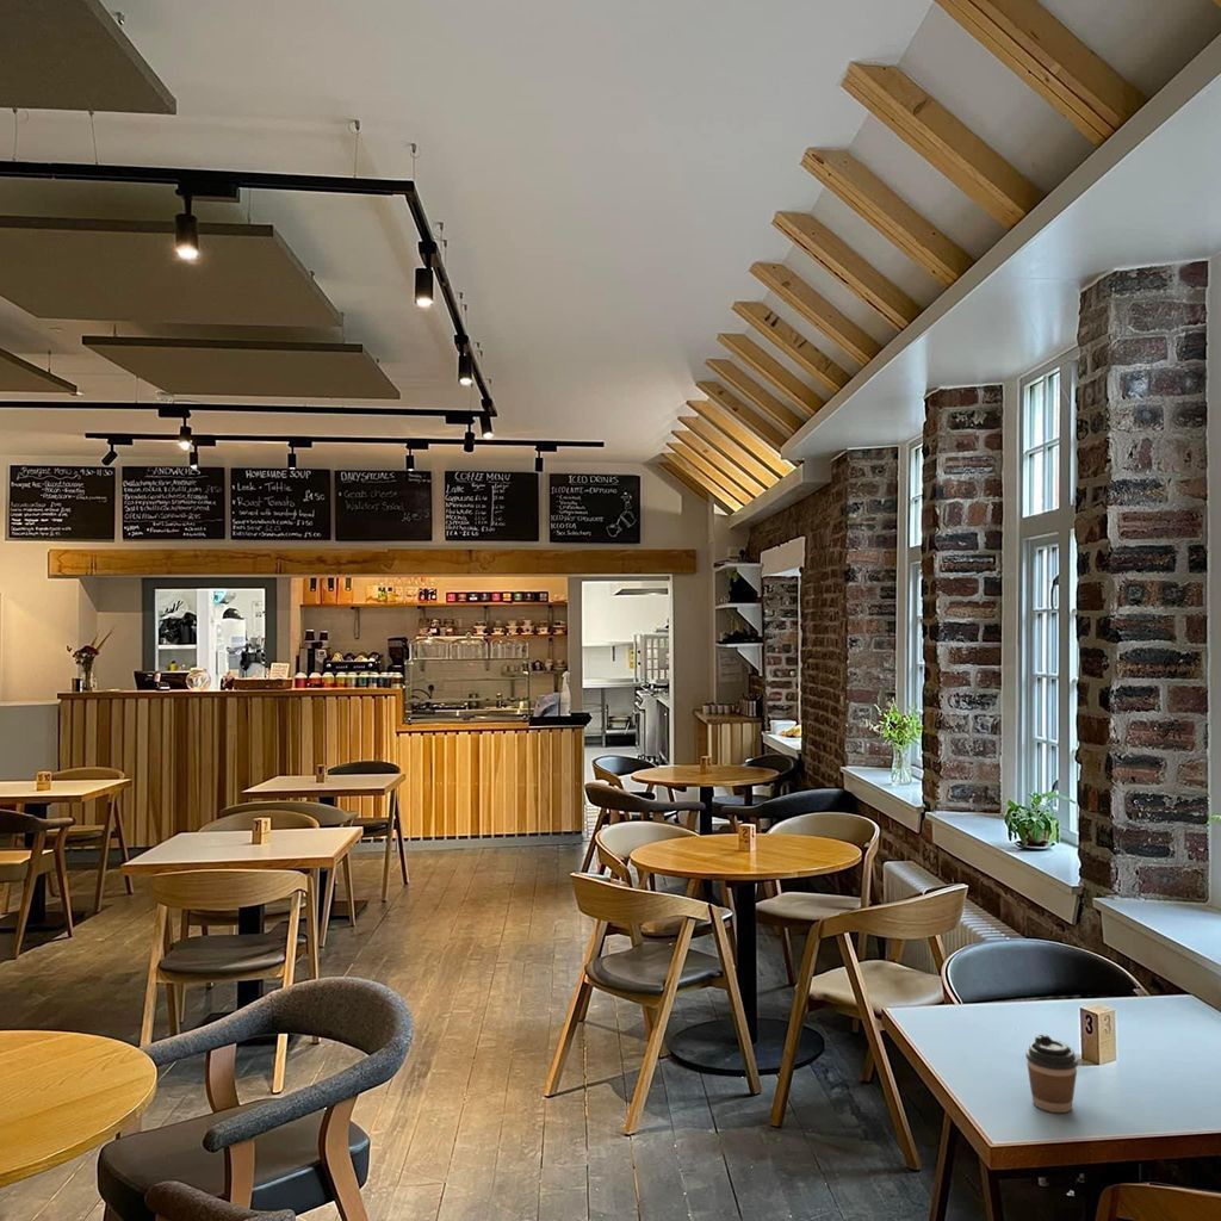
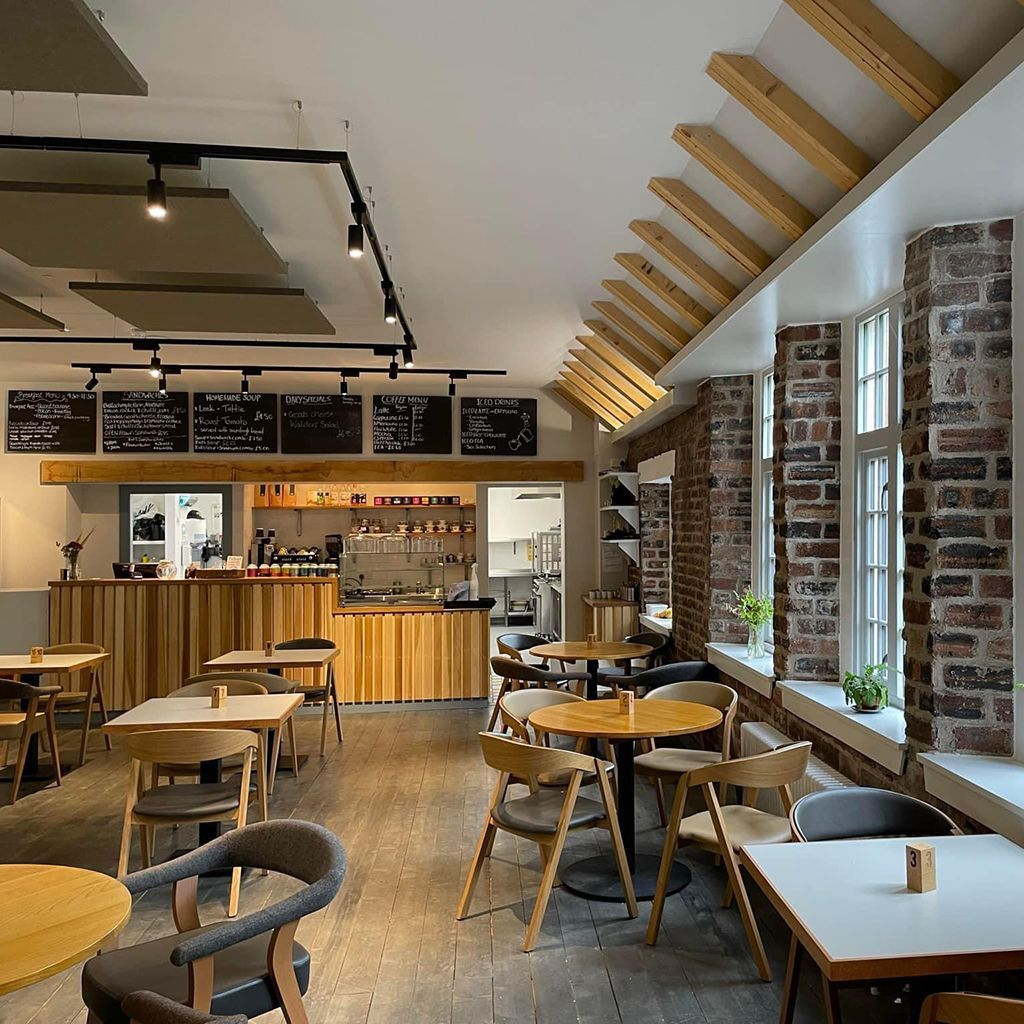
- coffee cup (1052, 1072)
